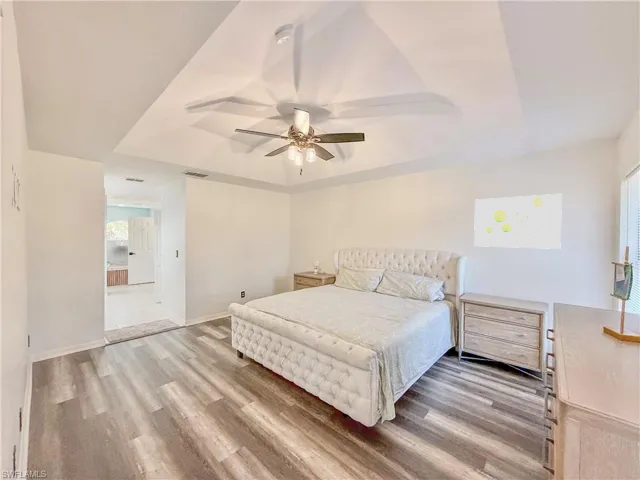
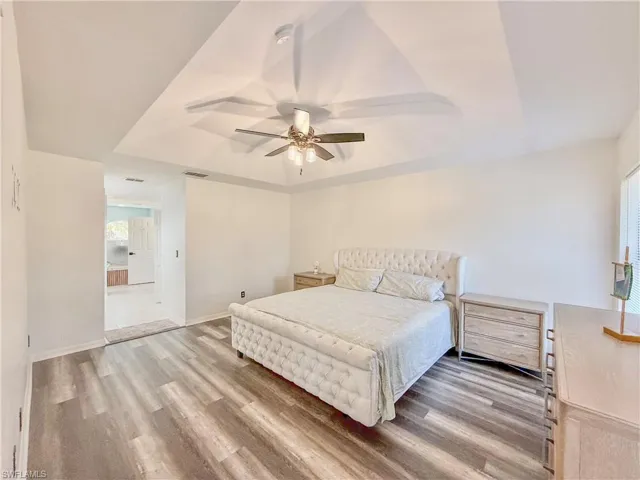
- wall art (514, 222)
